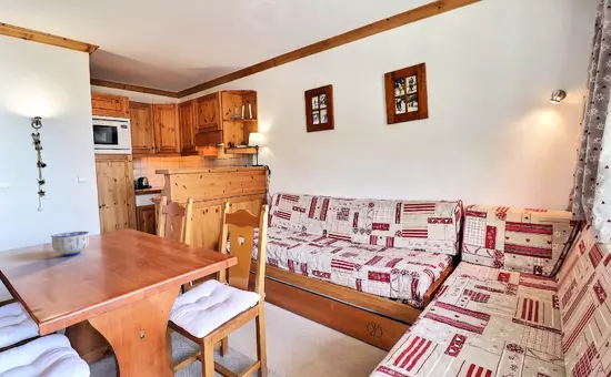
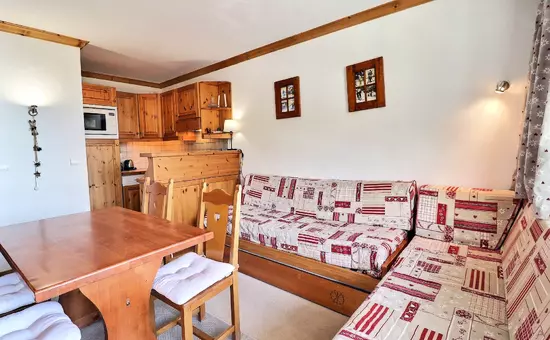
- bowl (70, 244)
